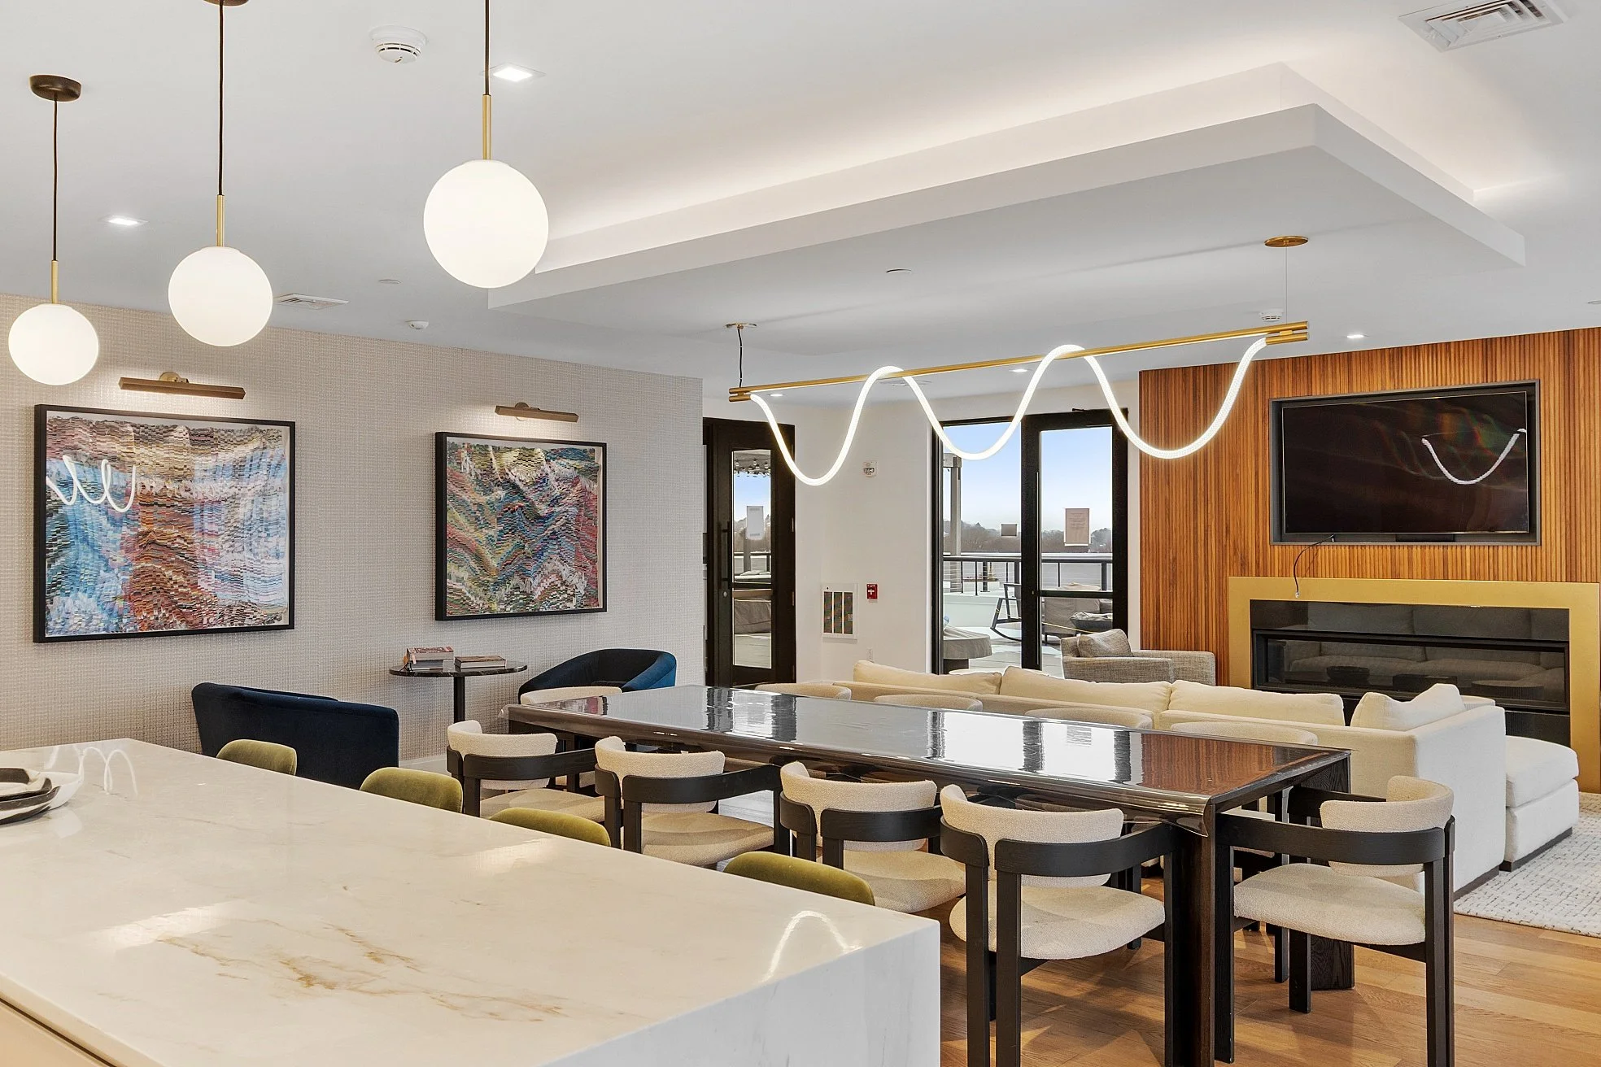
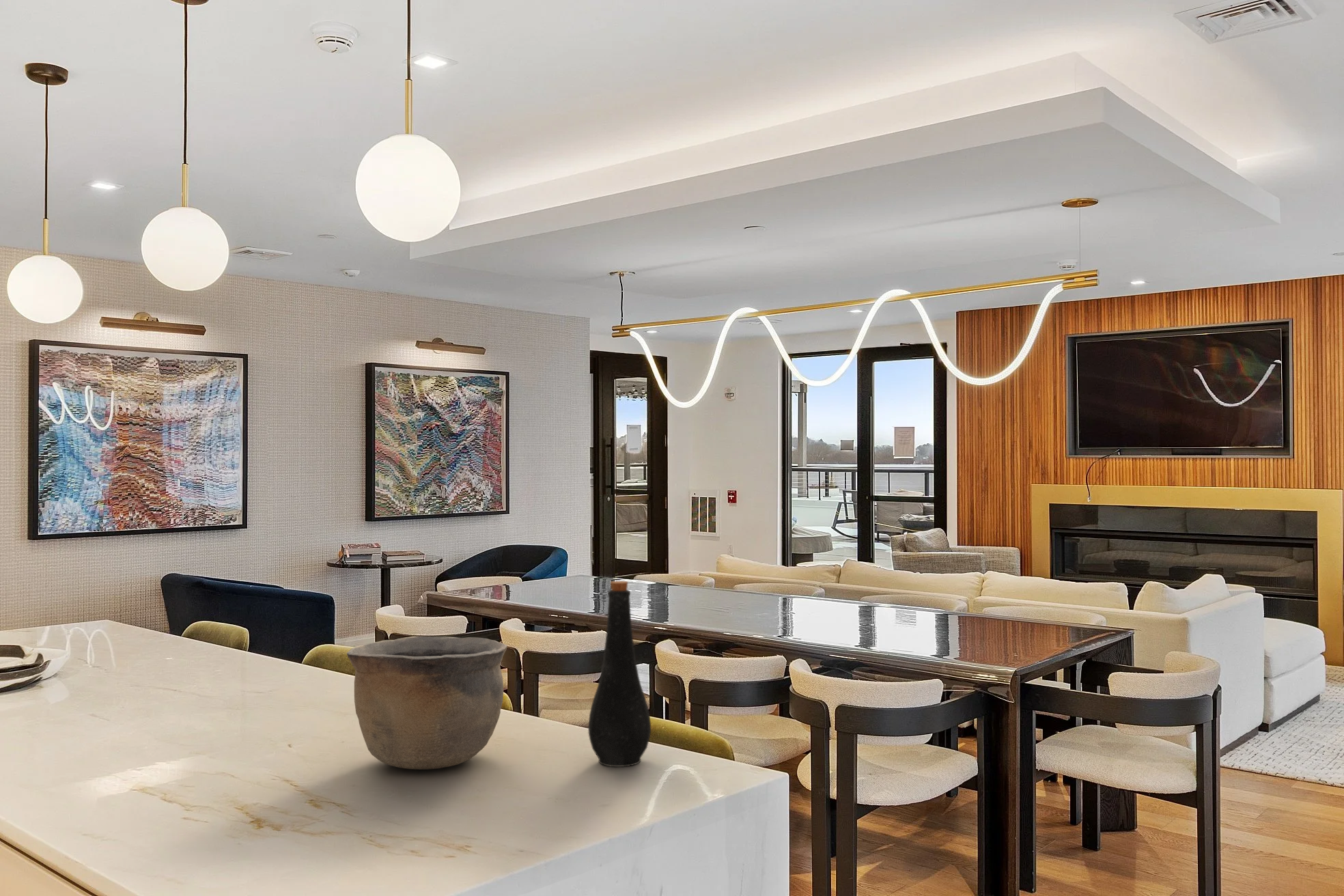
+ bowl (429, 700)
+ bottle (619, 671)
